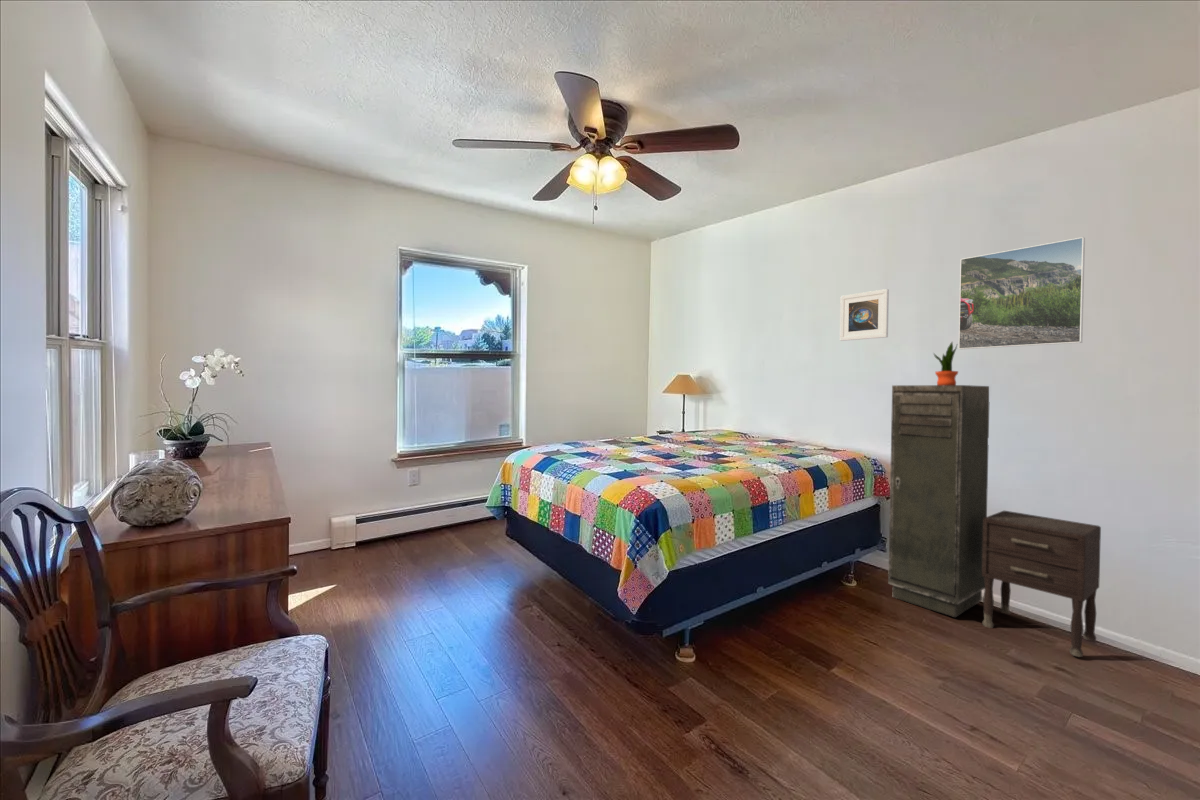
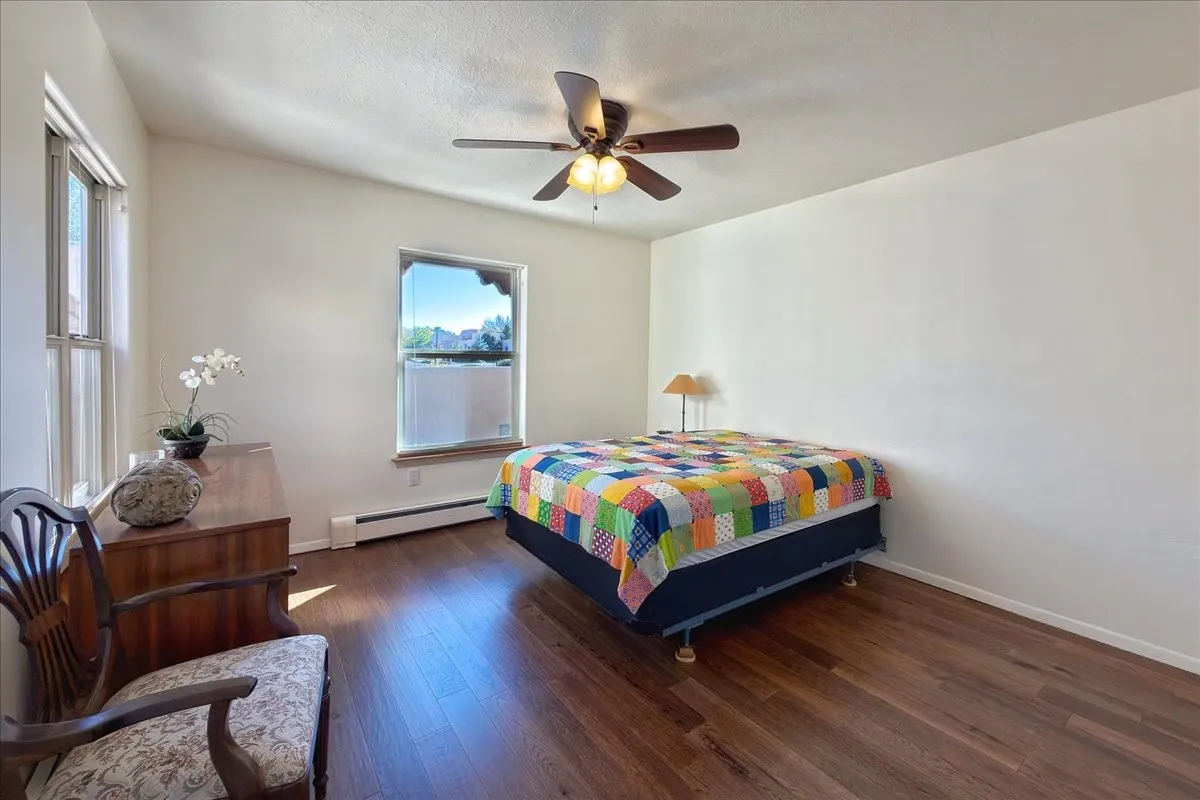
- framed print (1016, 297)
- potted plant (946, 362)
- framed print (863, 315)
- nightstand (1038, 577)
- storage cabinet (937, 493)
